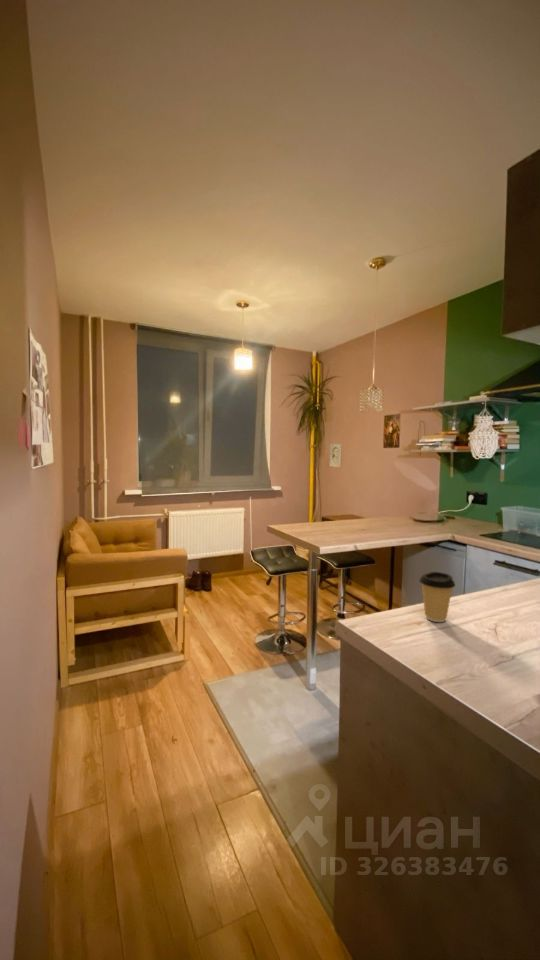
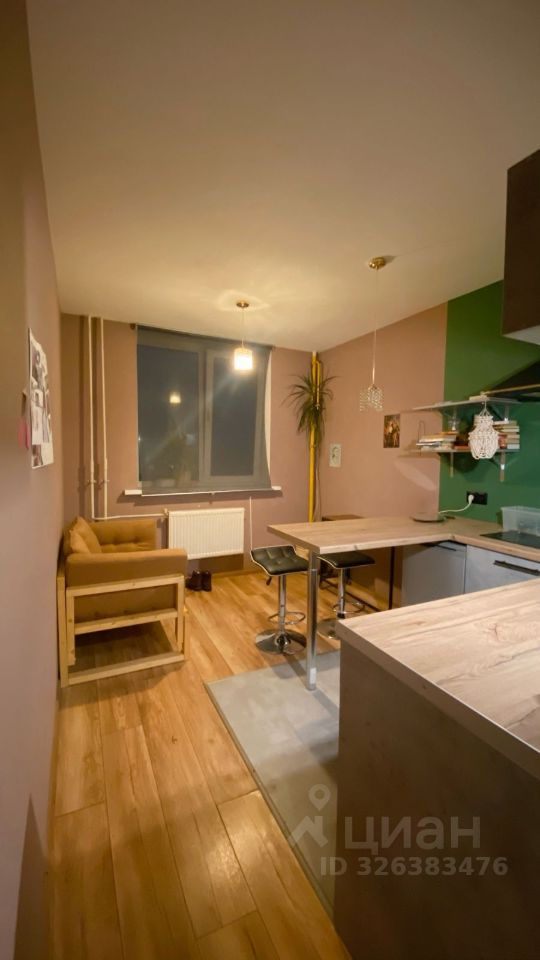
- coffee cup (436, 597)
